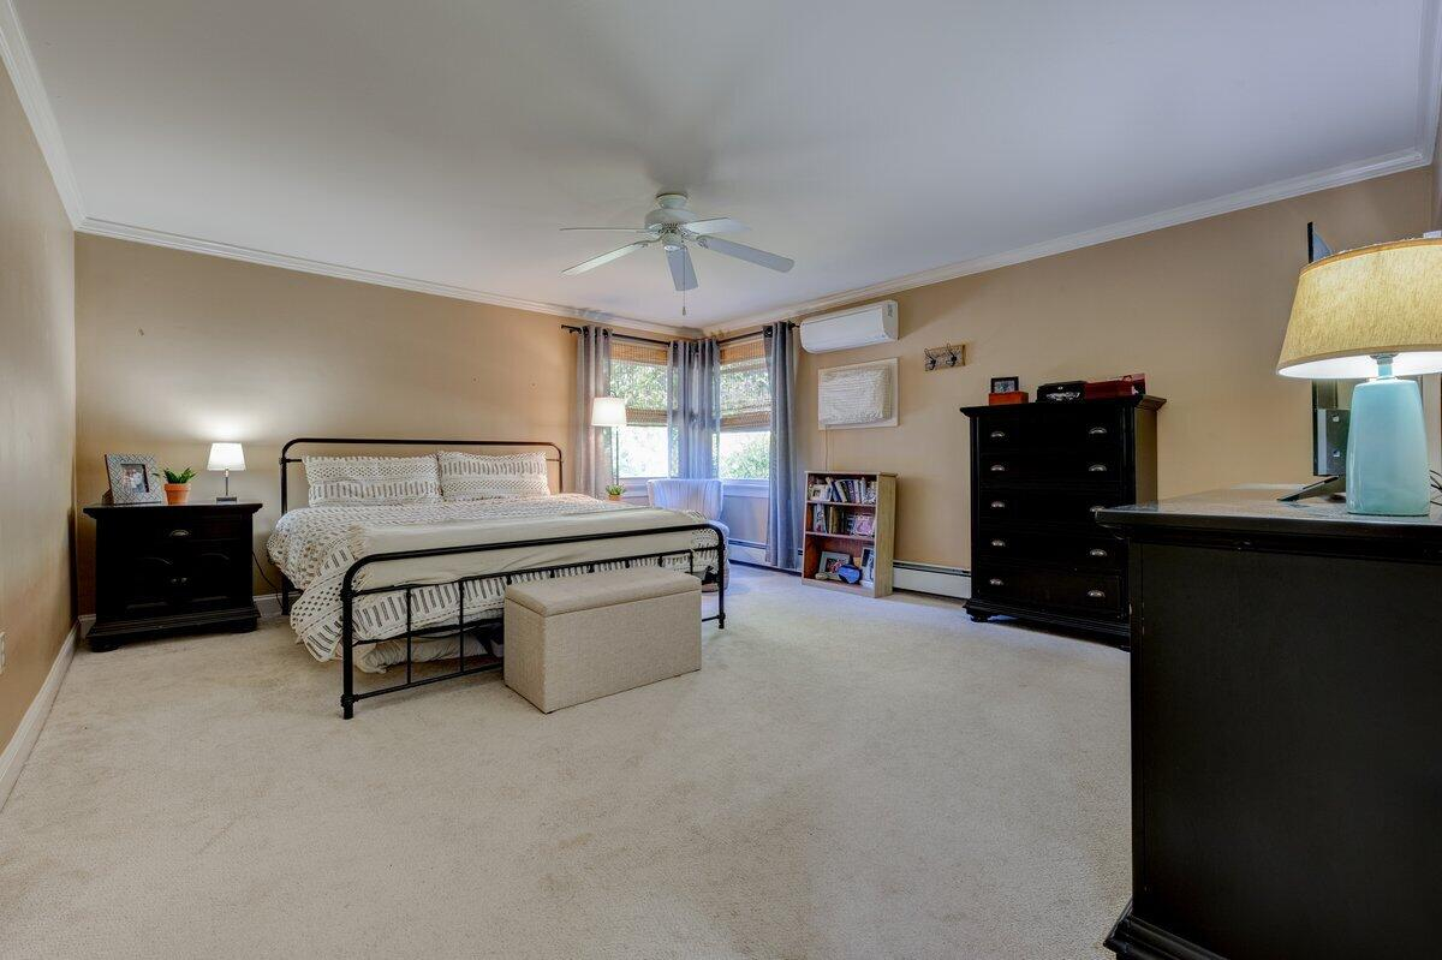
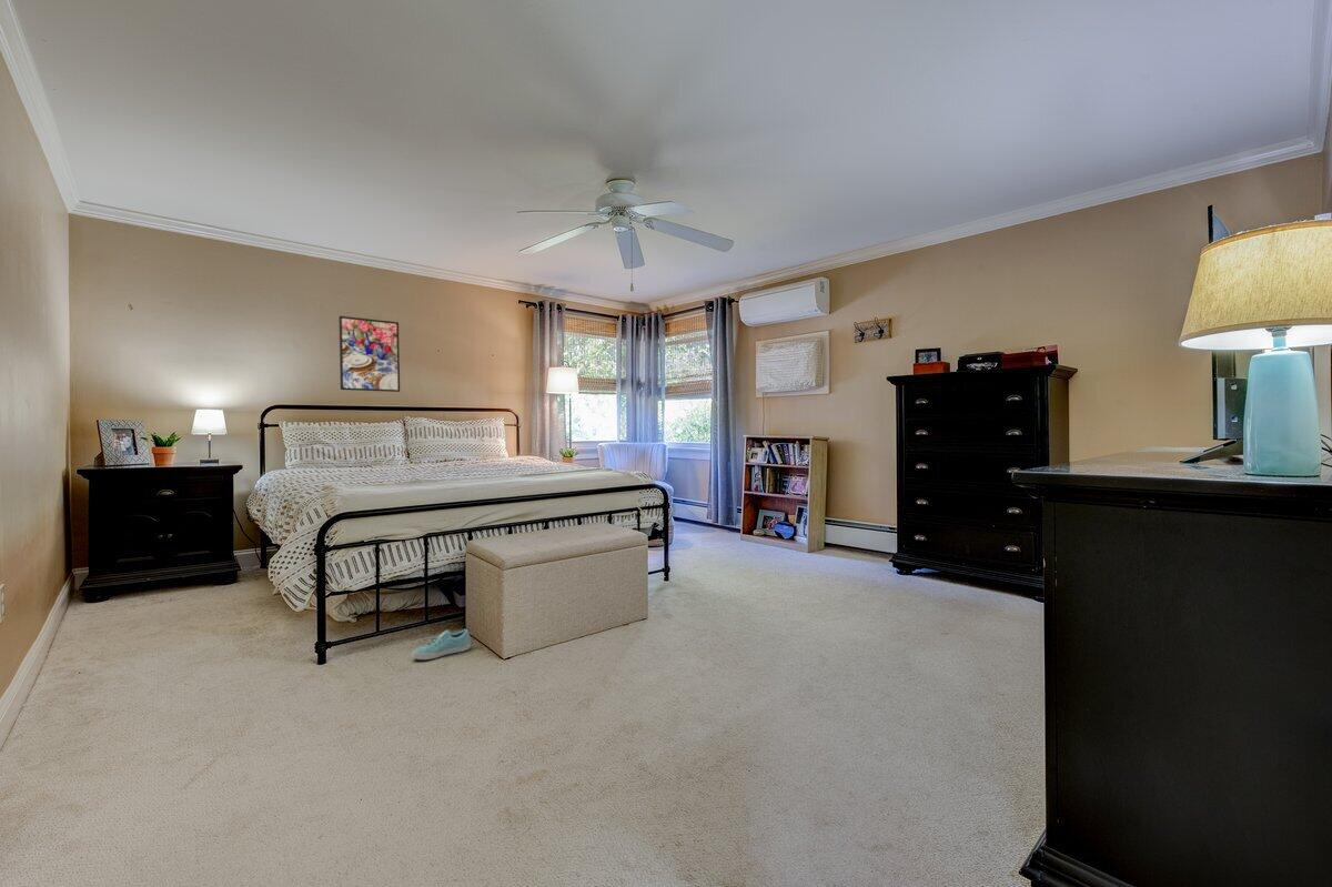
+ sneaker (441, 642)
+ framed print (370, 354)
